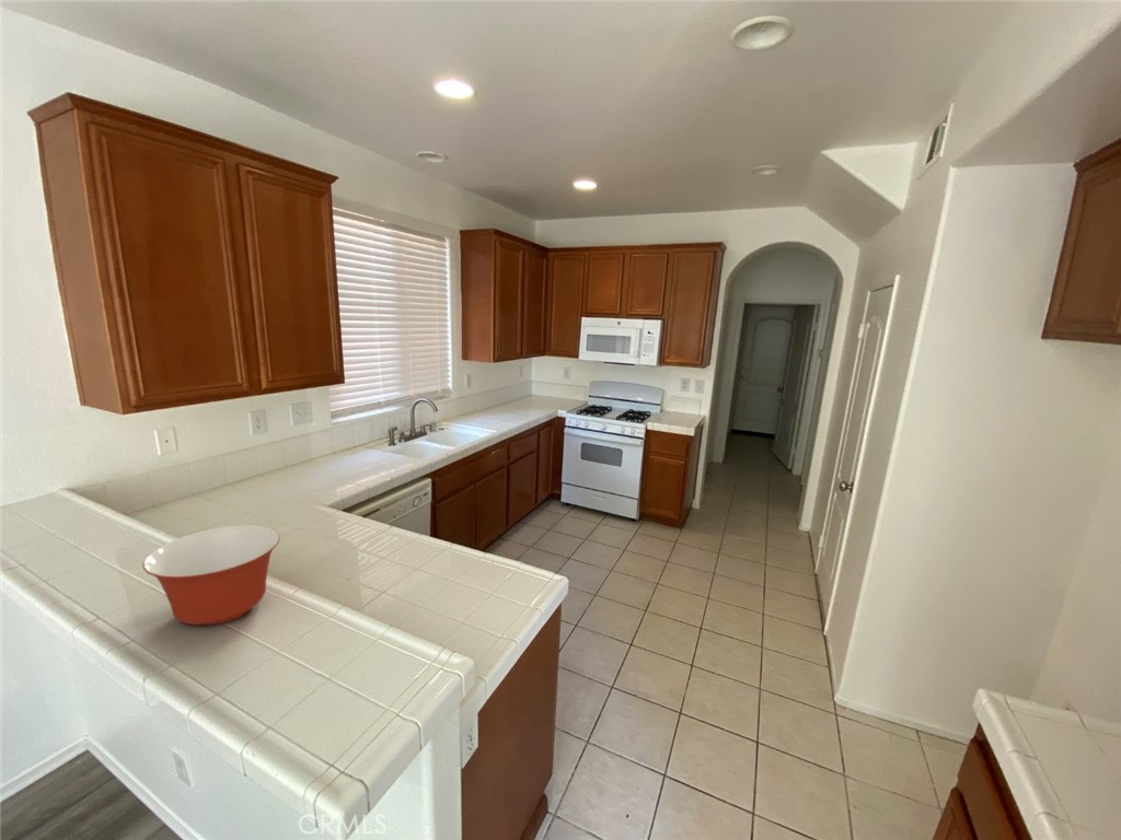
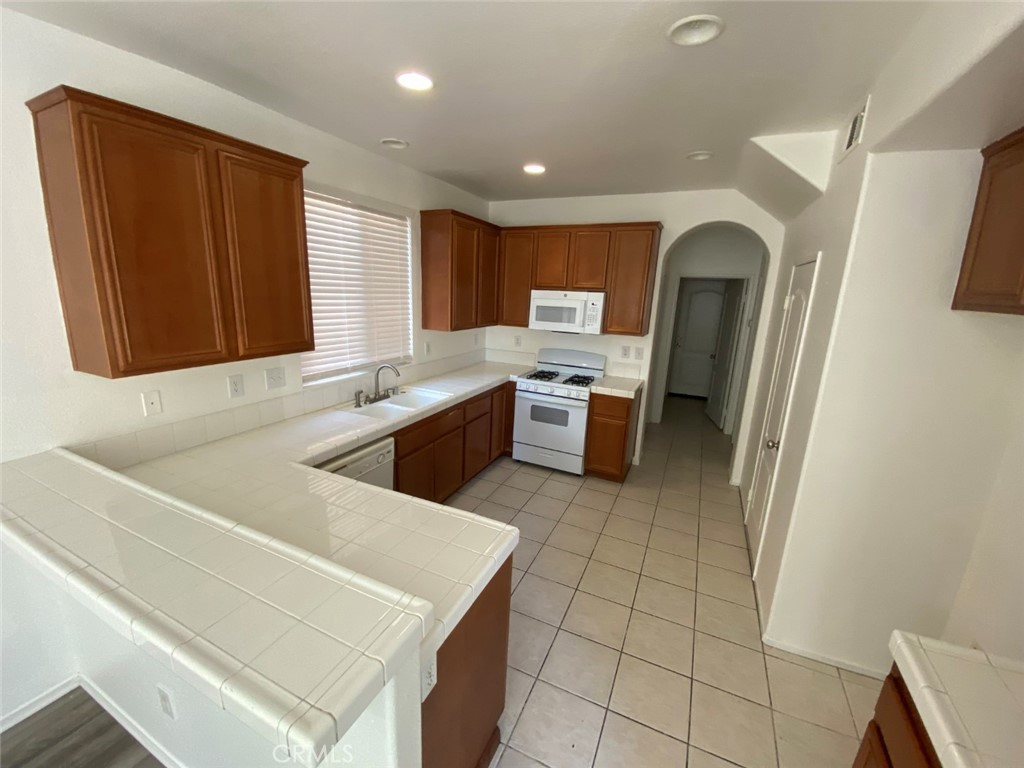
- mixing bowl (219, 579)
